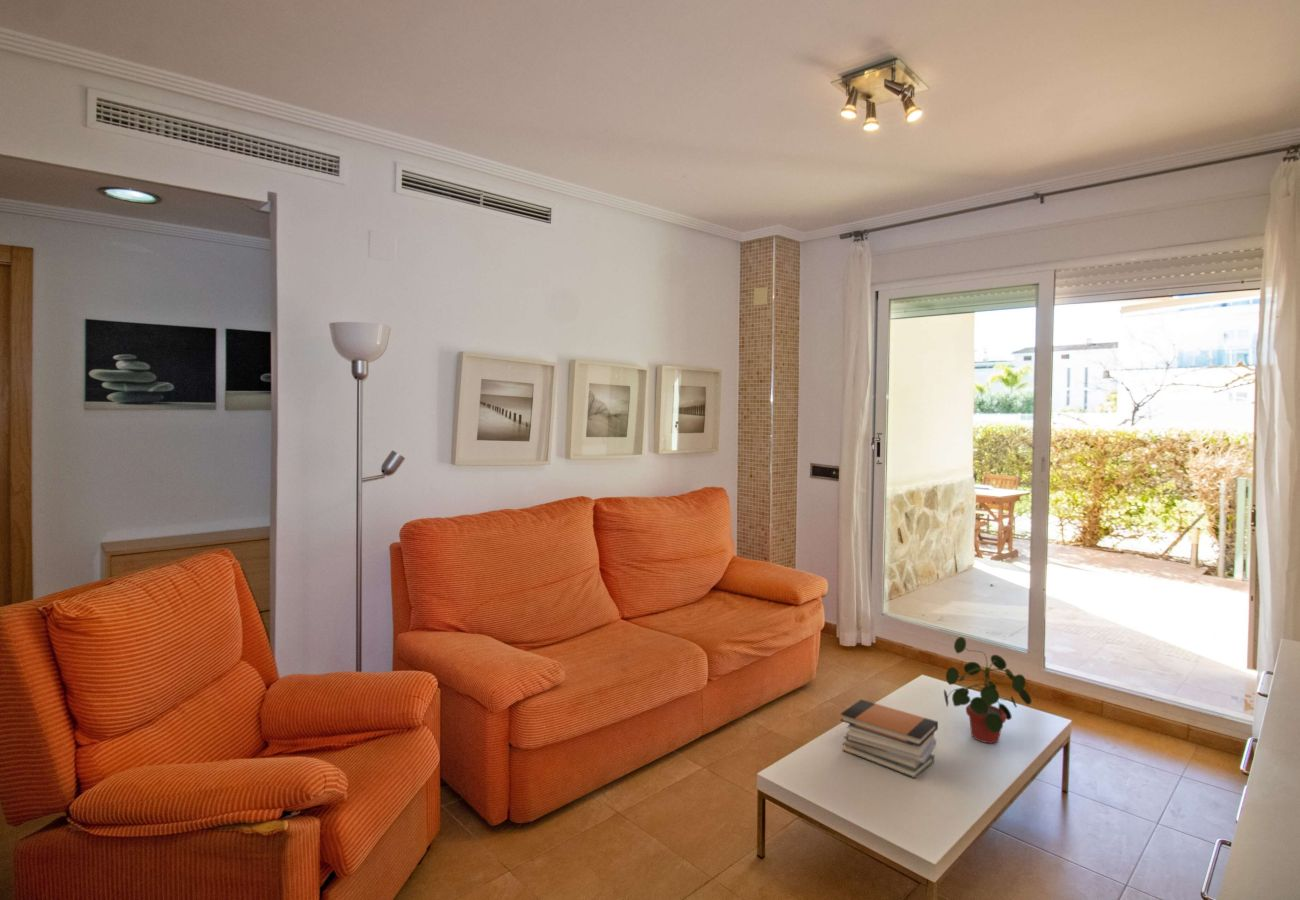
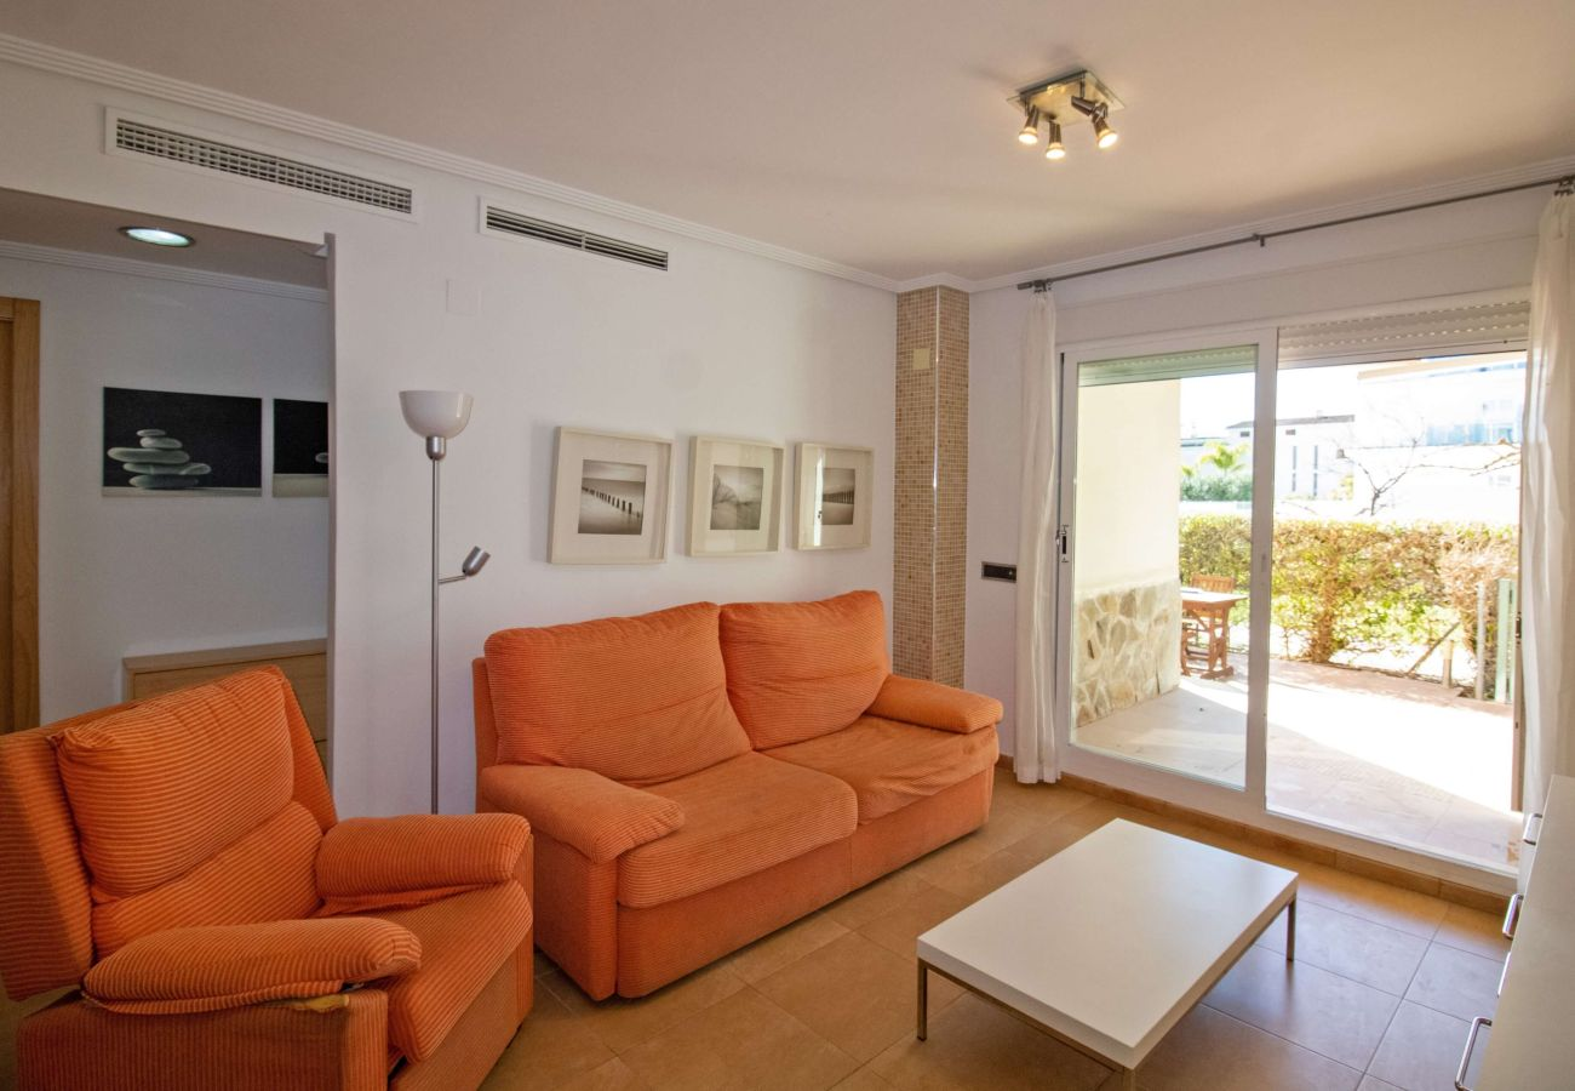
- book stack (889, 737)
- potted plant (980, 690)
